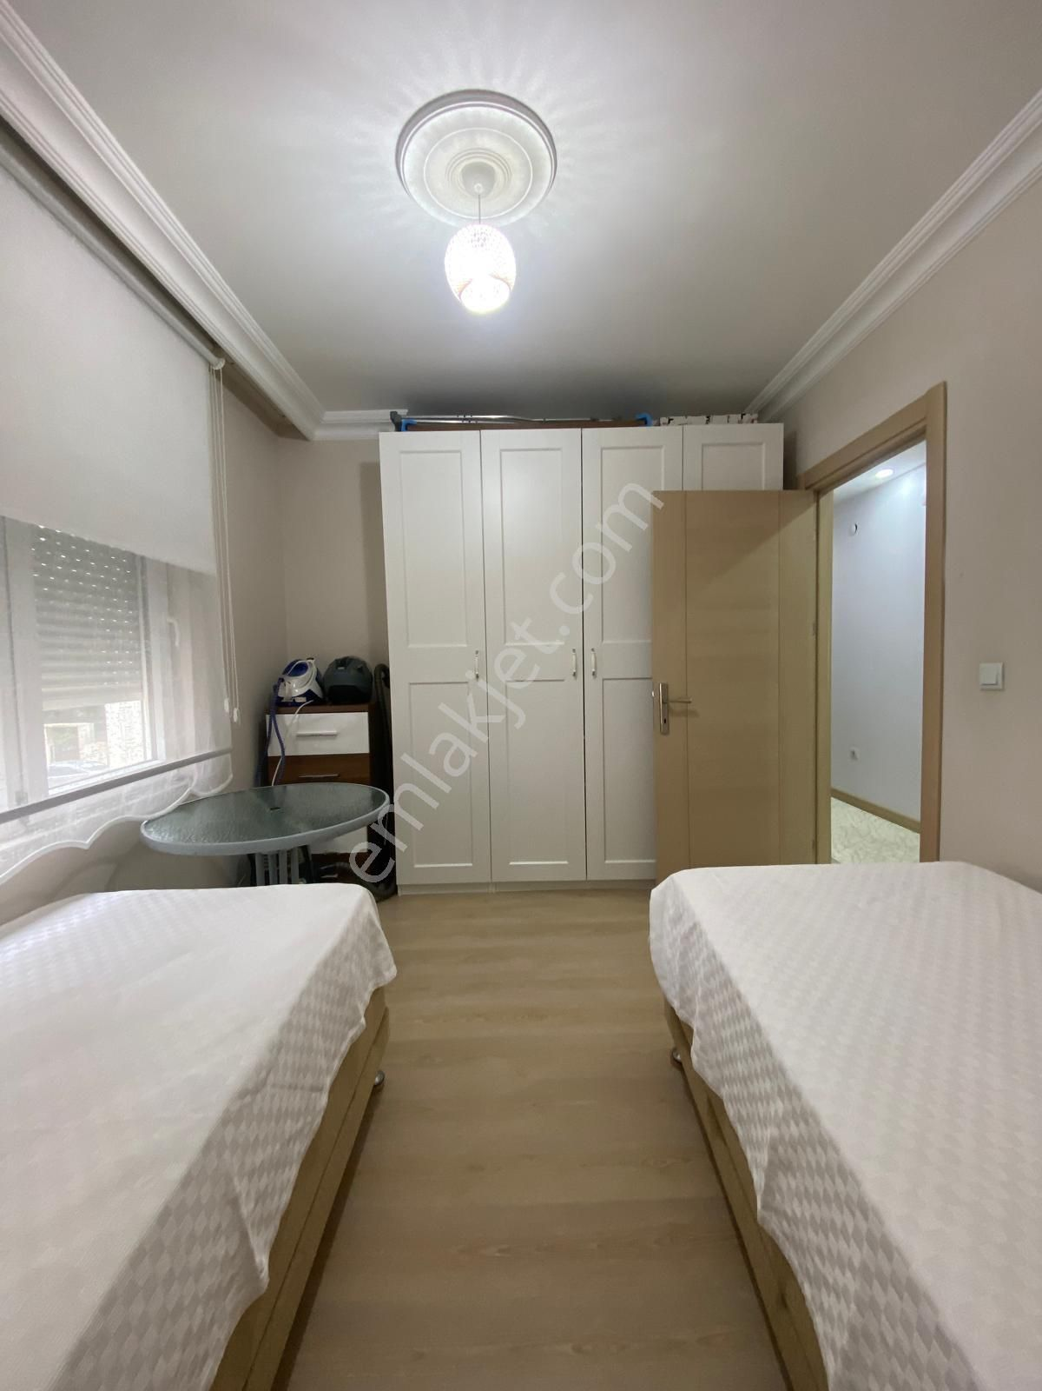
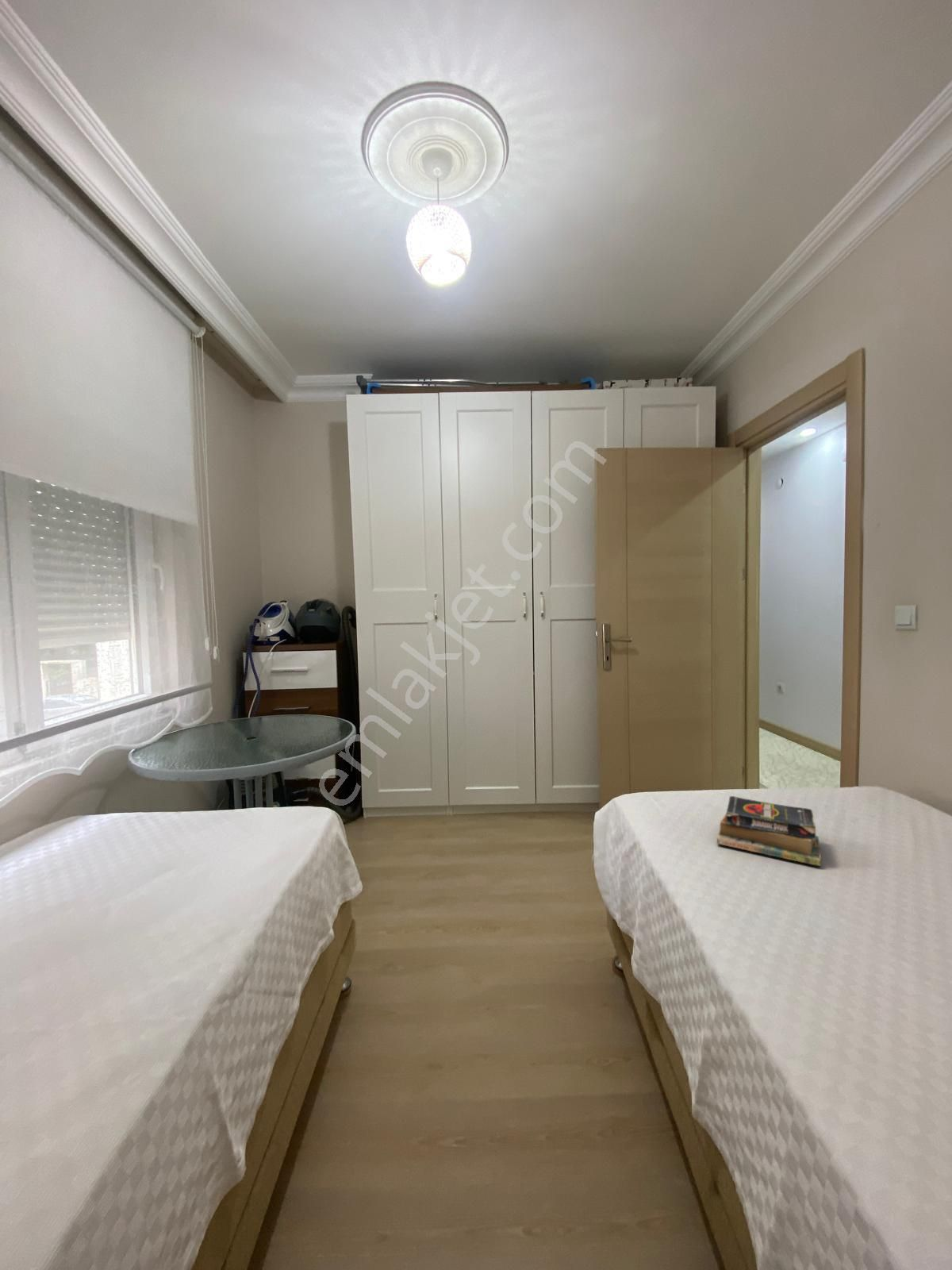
+ book (767, 827)
